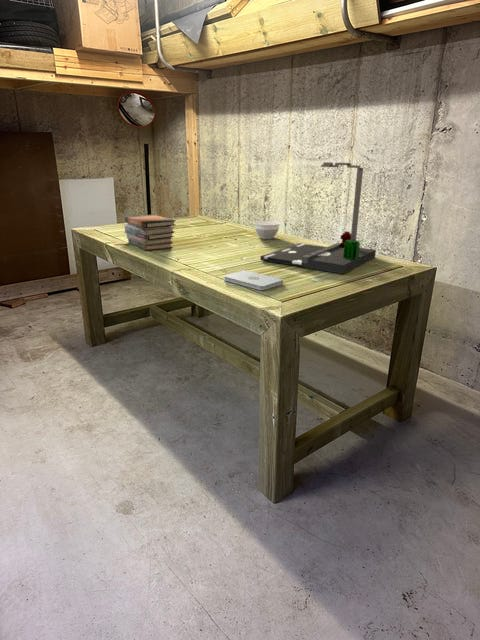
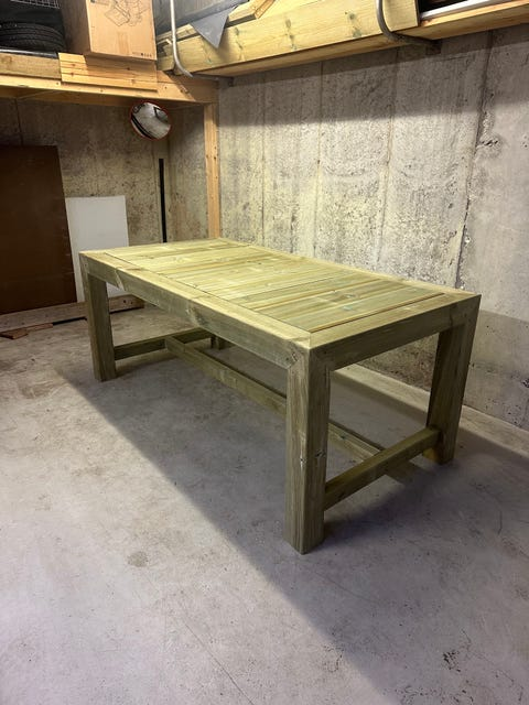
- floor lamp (343, 233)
- bowl (266, 230)
- book stack (149, 231)
- notepad (252, 279)
